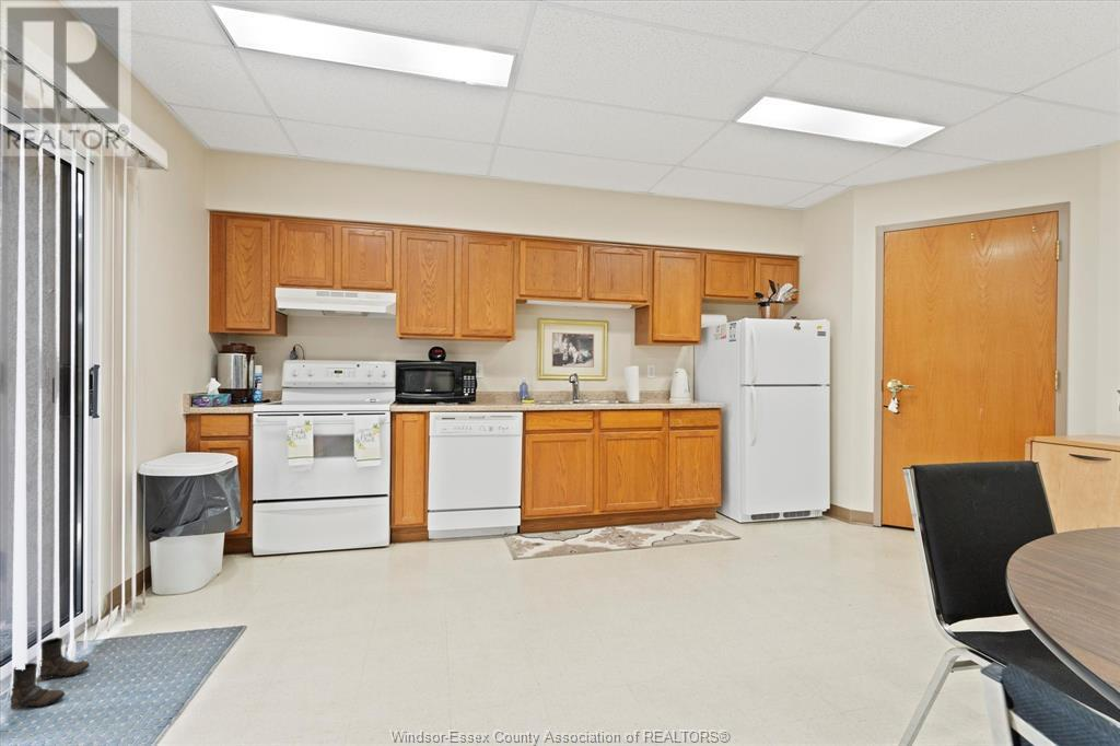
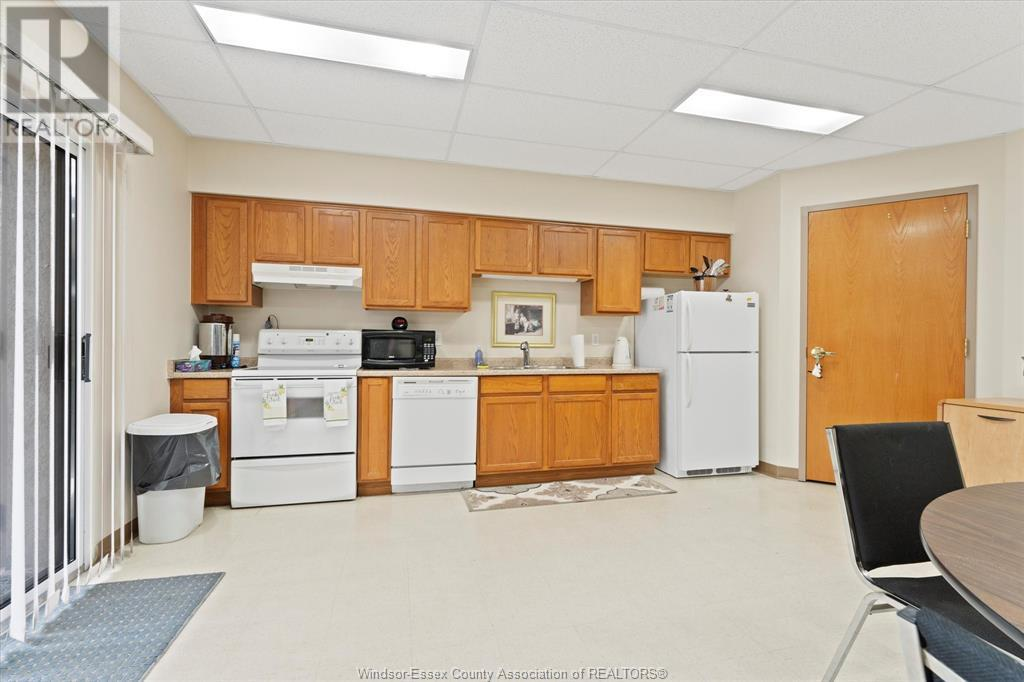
- boots (51, 669)
